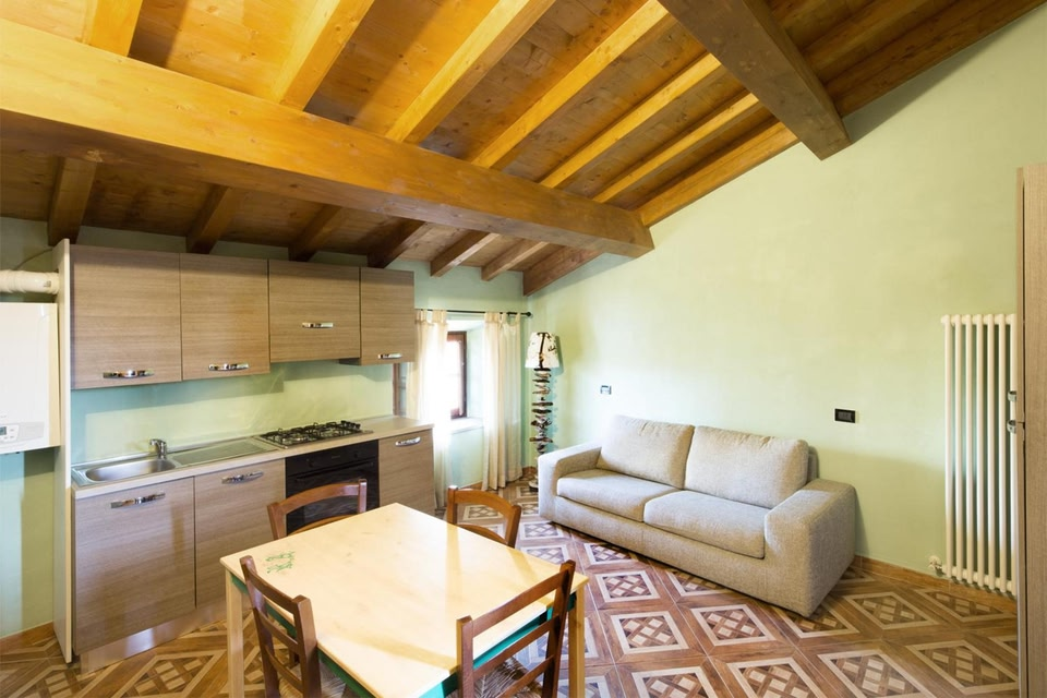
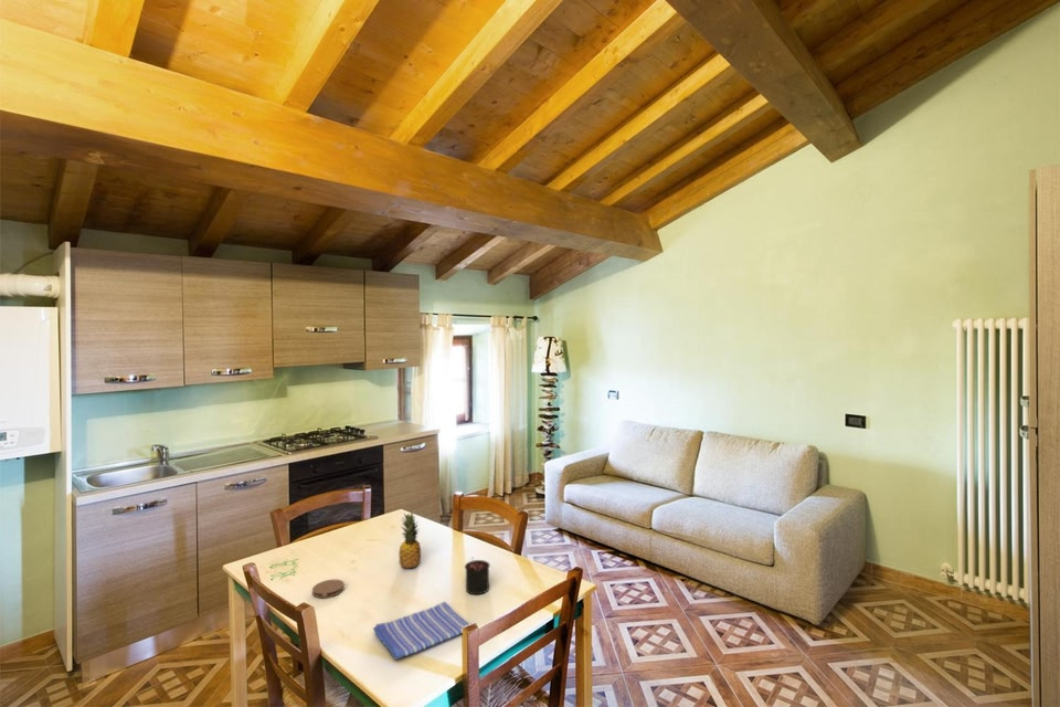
+ candle (477, 571)
+ dish towel (422, 627)
+ coaster (328, 588)
+ fruit (410, 539)
